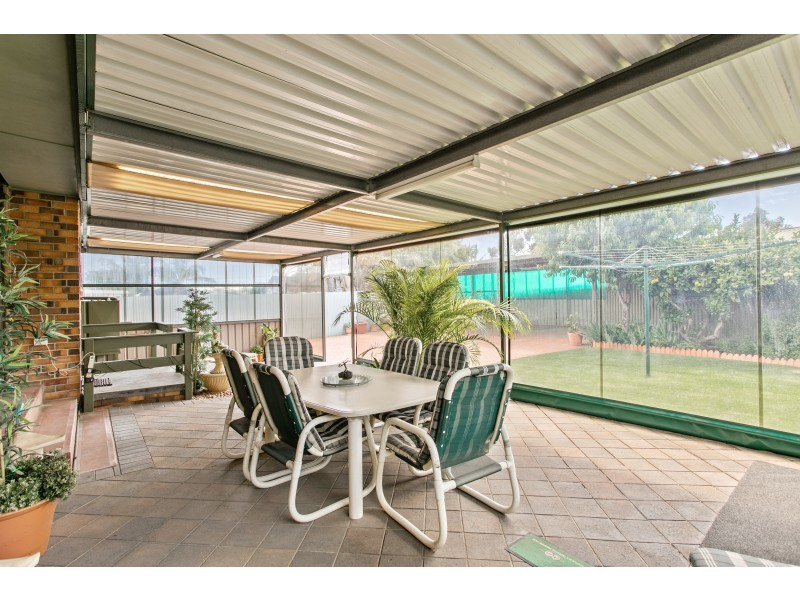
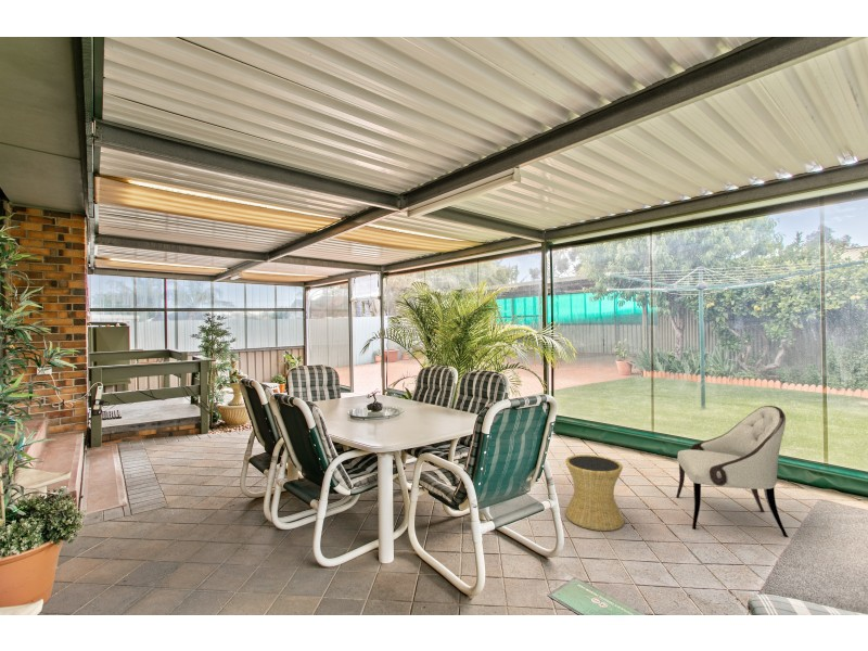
+ side table (593, 489)
+ armchair (729, 461)
